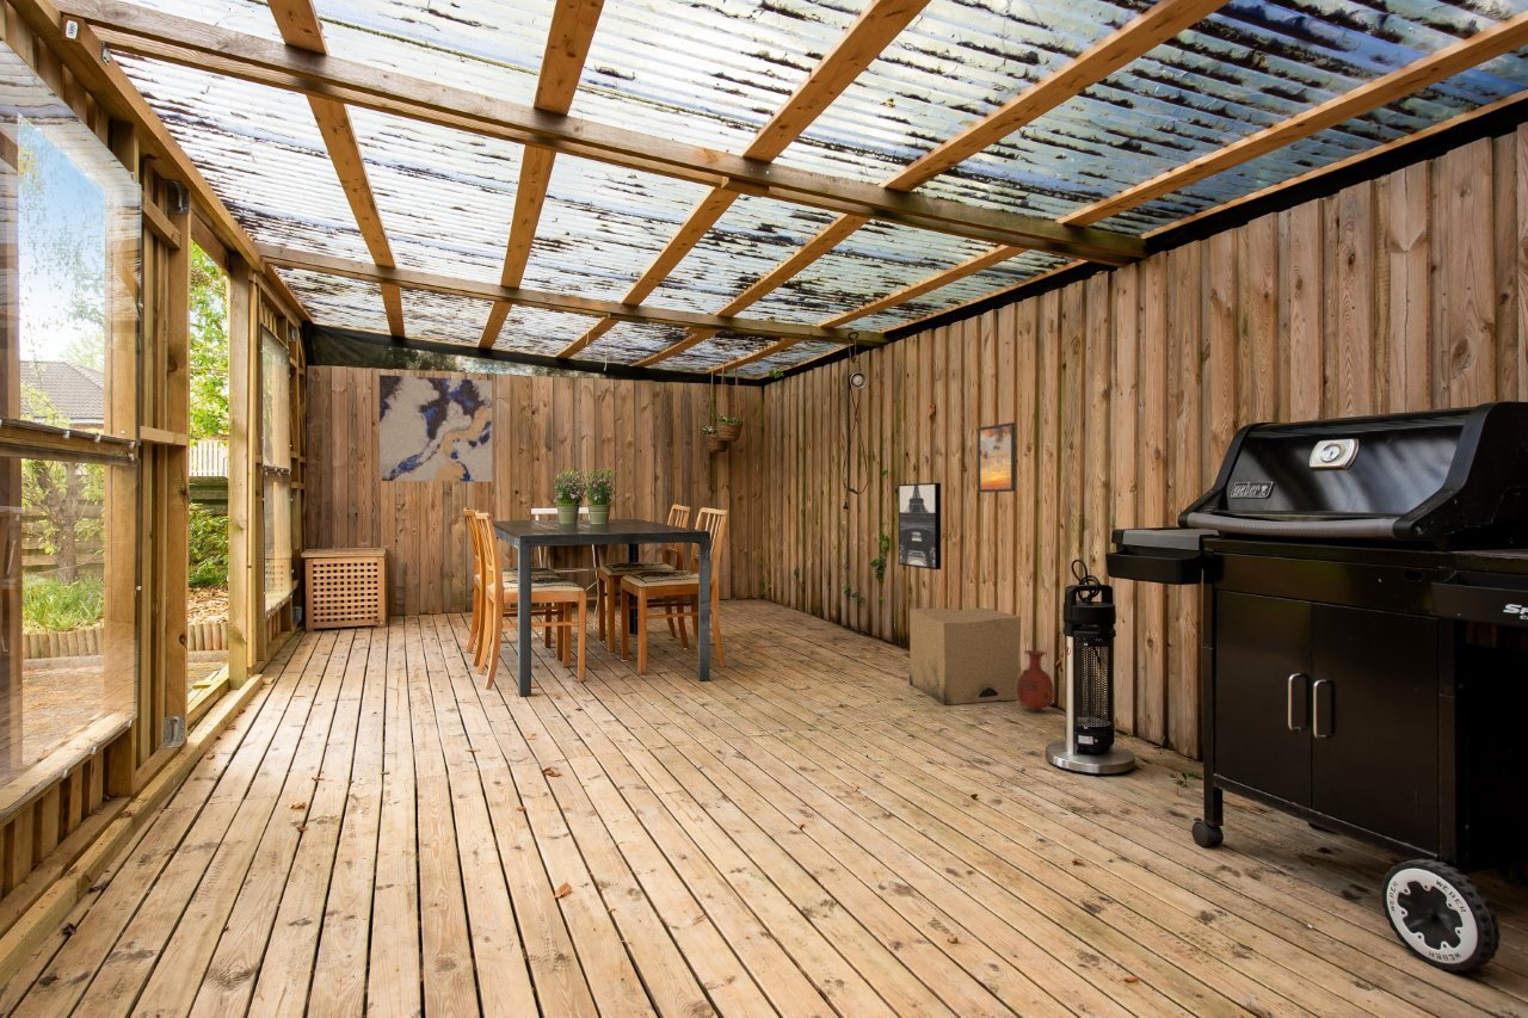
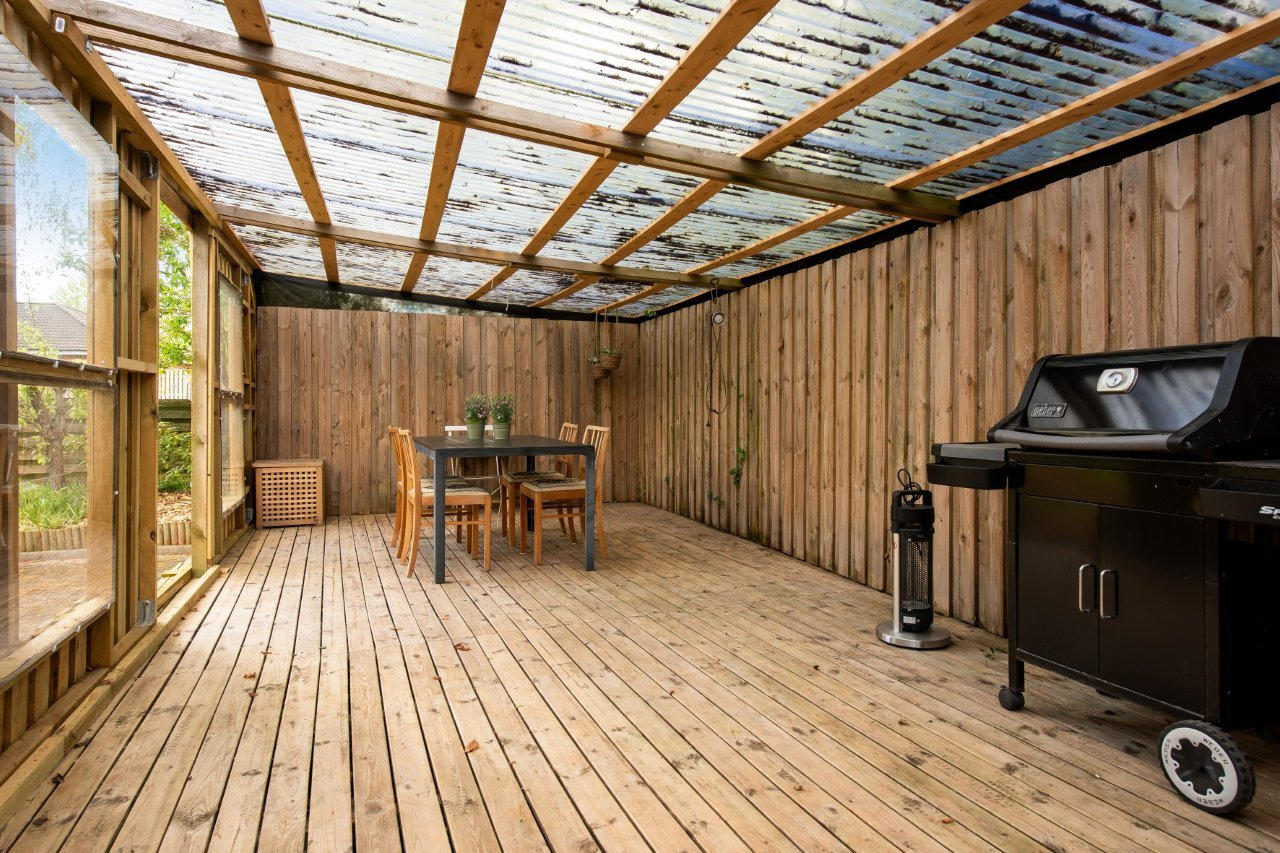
- wall art (918, 525)
- wall art (437, 430)
- storage box (962, 652)
- vase (1035, 680)
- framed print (996, 458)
